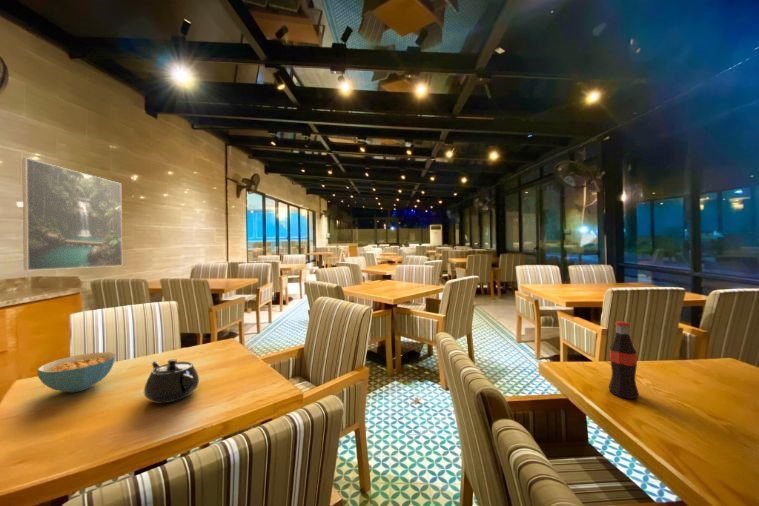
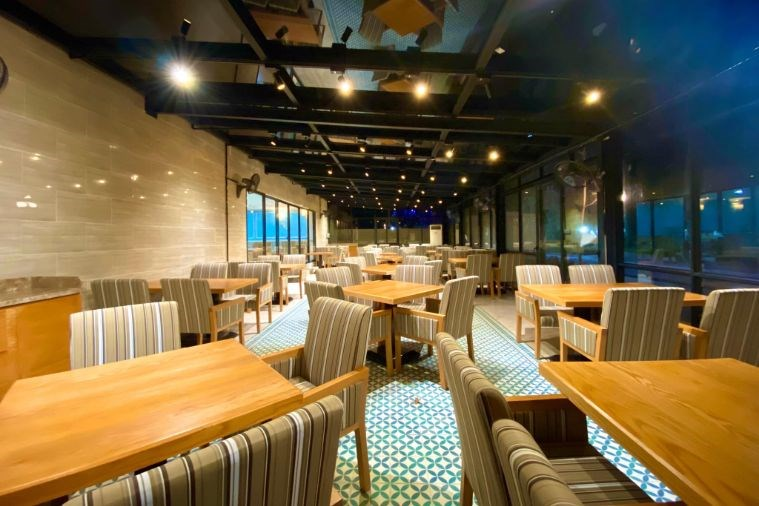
- teapot (171, 377)
- cereal bowl (79, 374)
- bottle (622, 357)
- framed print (80, 220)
